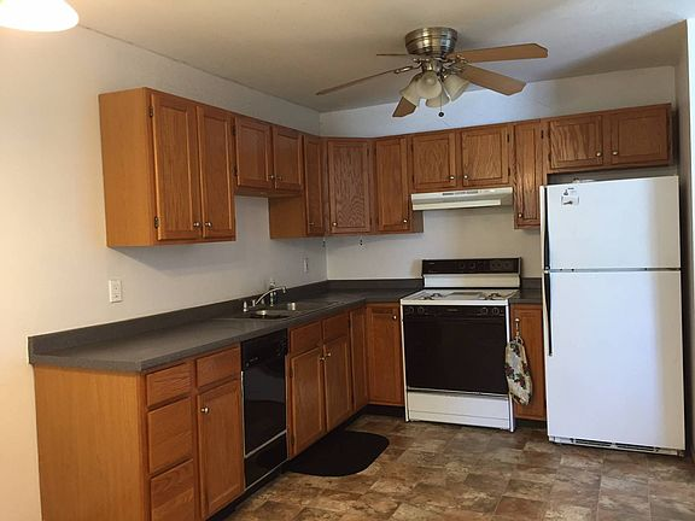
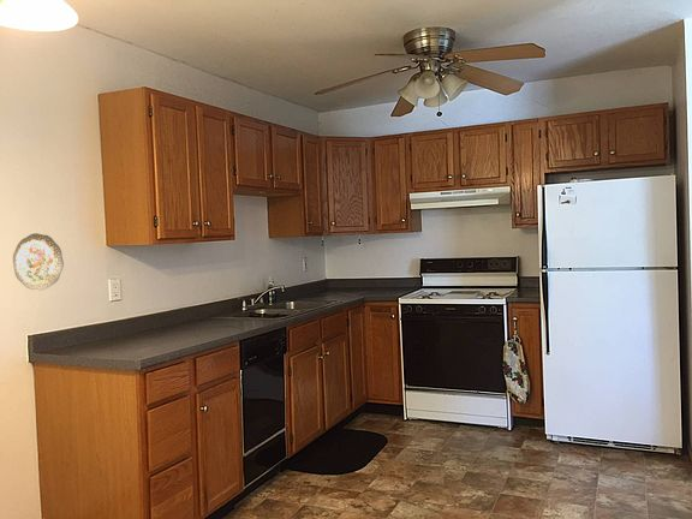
+ decorative plate (37, 261)
